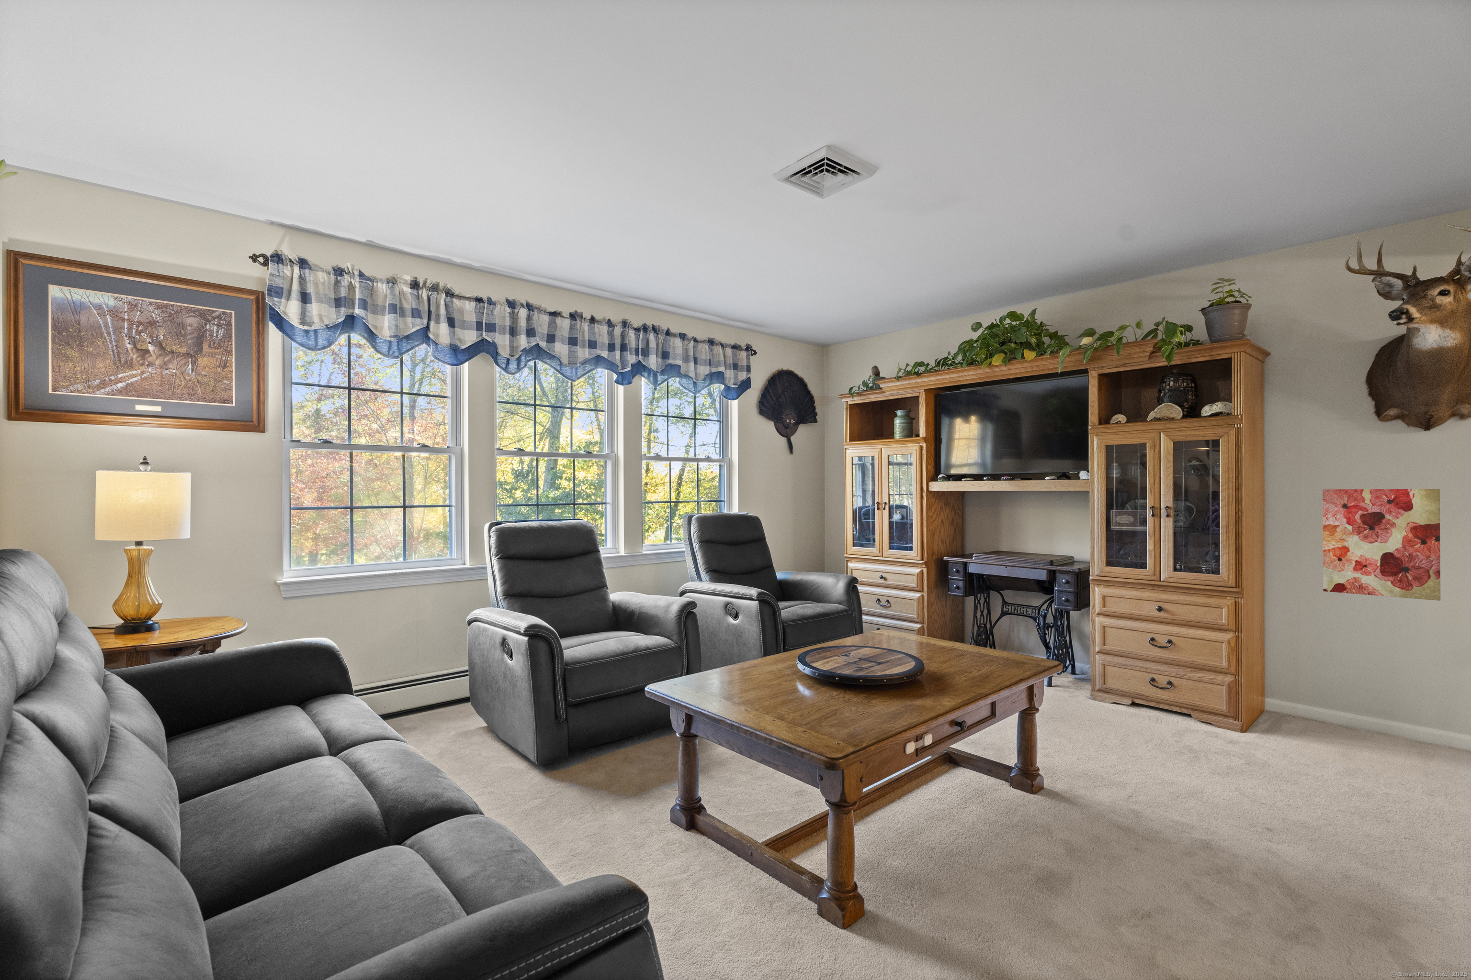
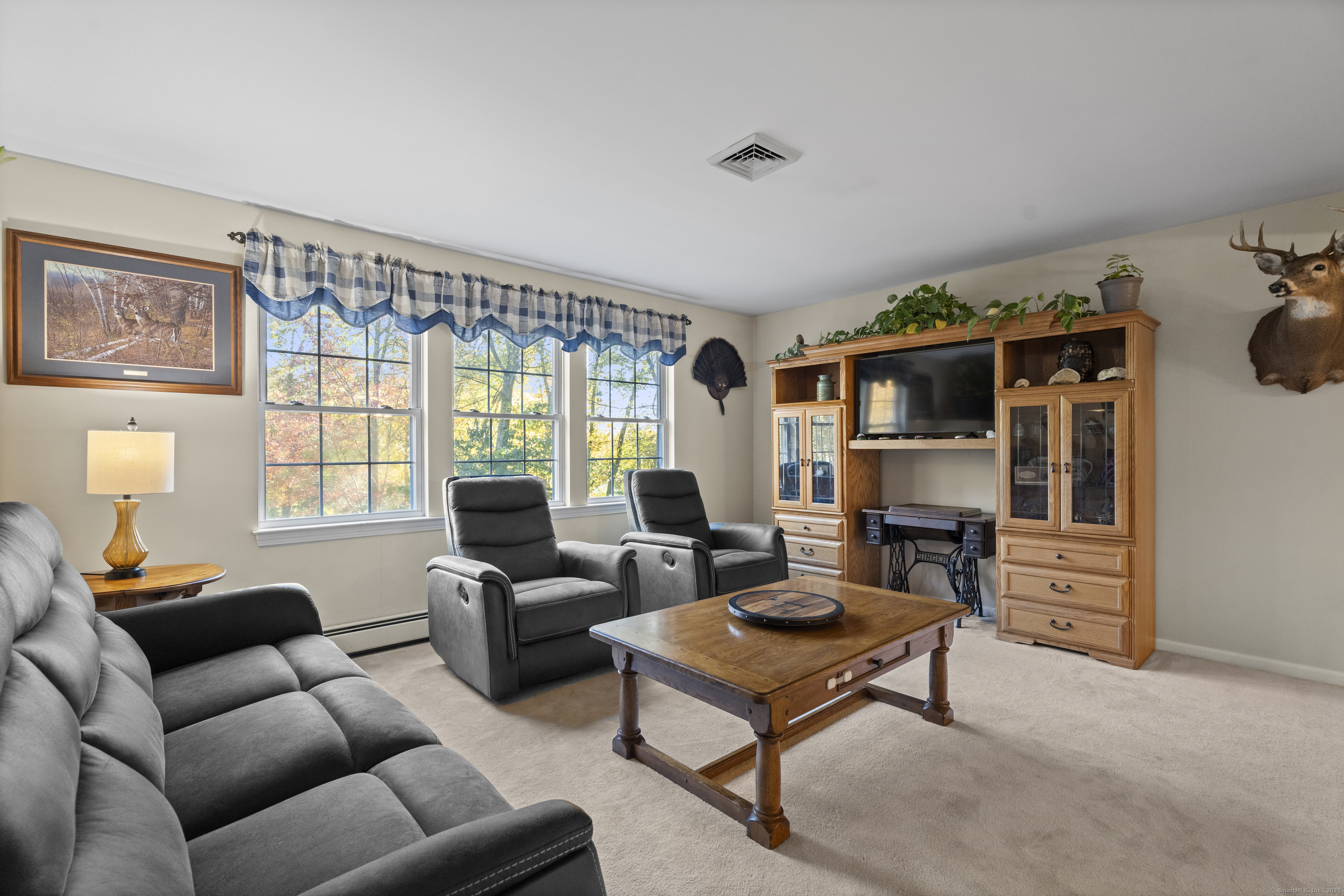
- wall art (1379, 541)
